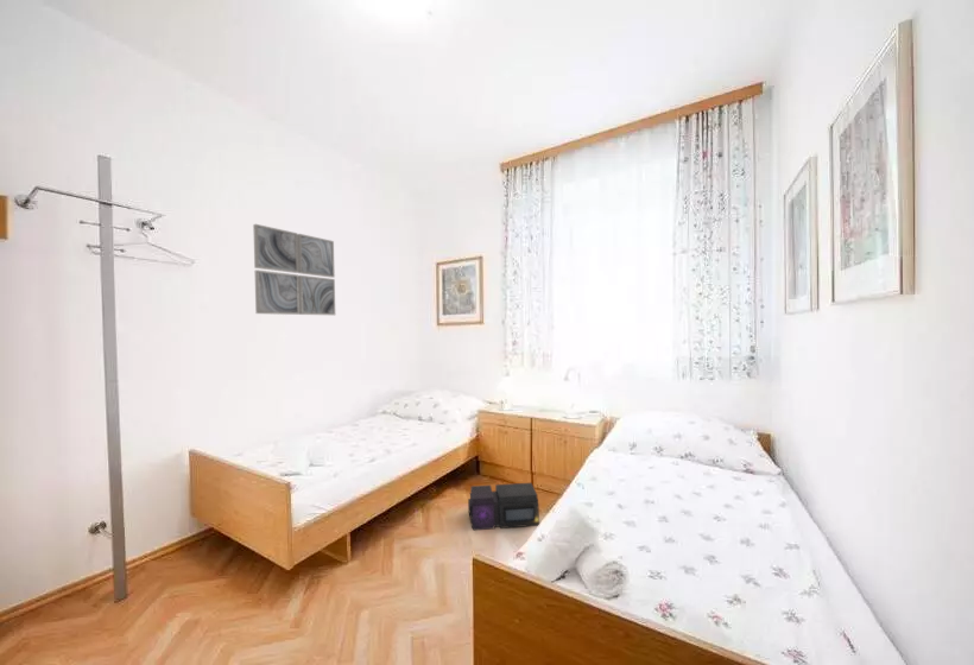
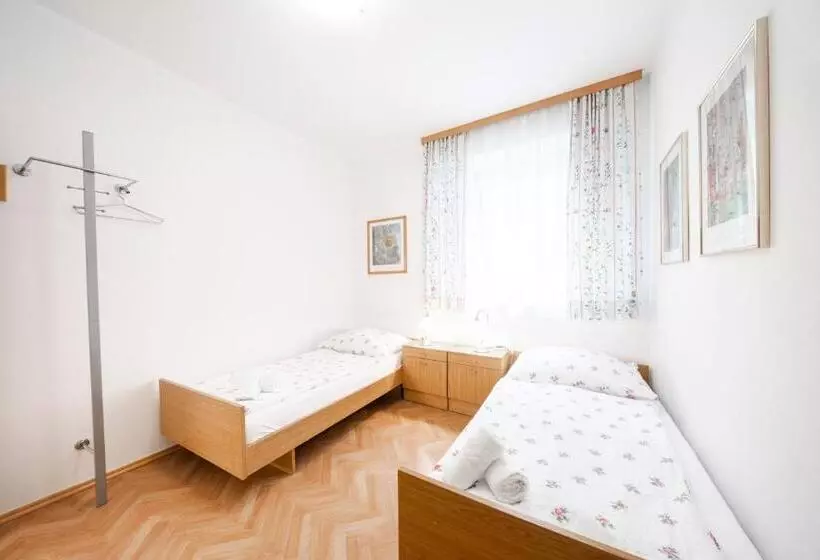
- wall art (298, 272)
- air purifier (502, 505)
